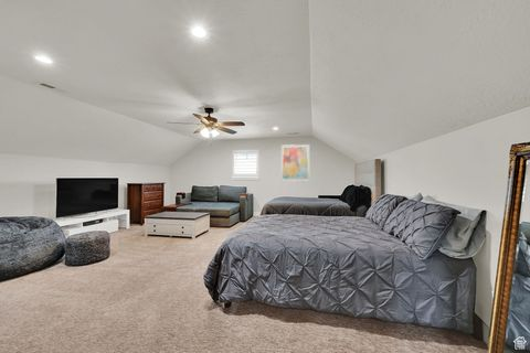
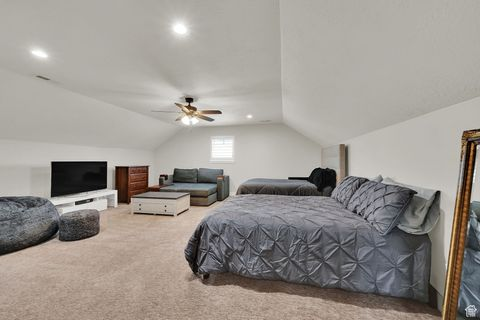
- wall art (295, 162)
